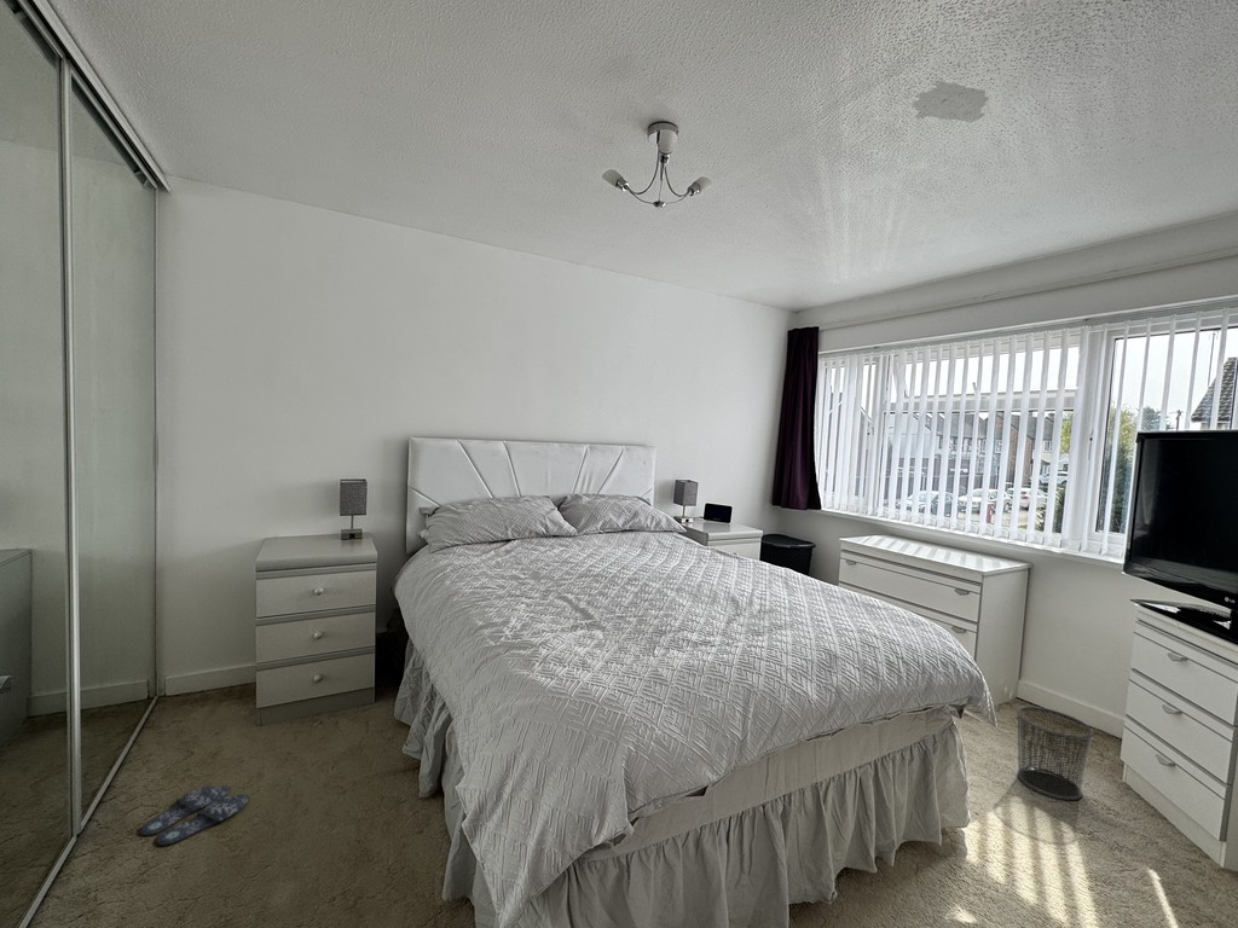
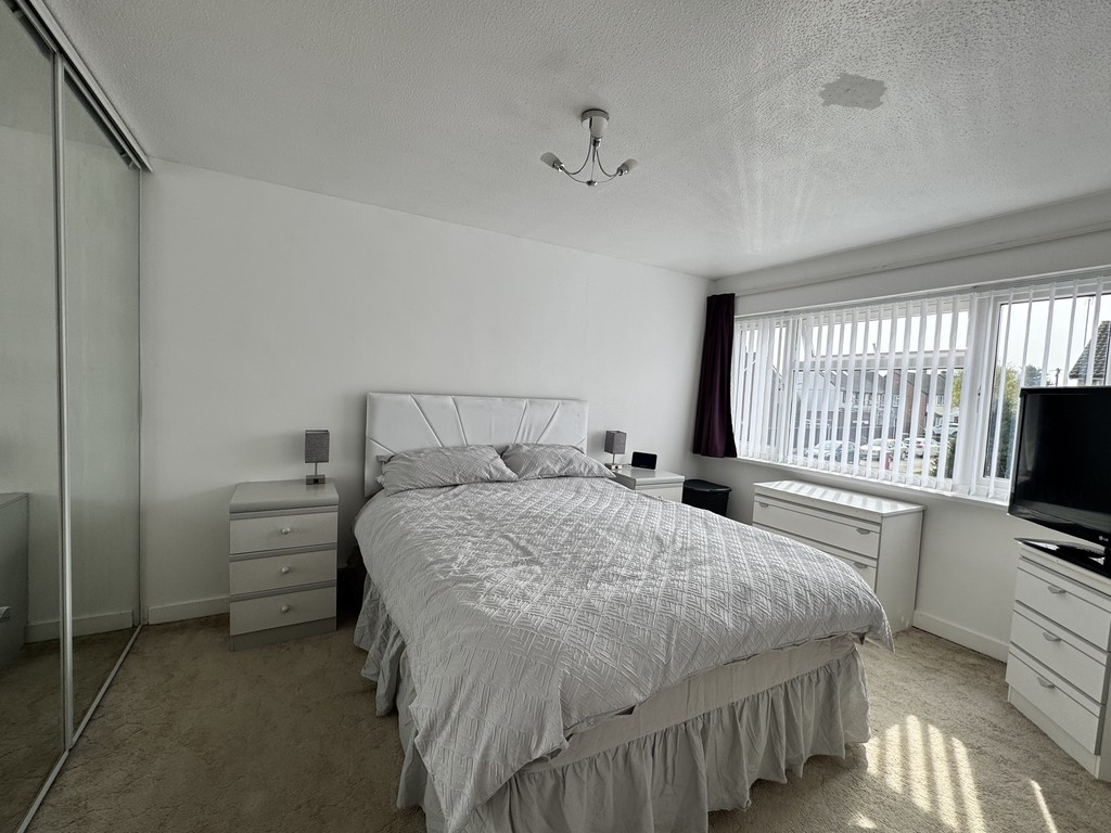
- slippers (196, 810)
- waste bin (1051, 752)
